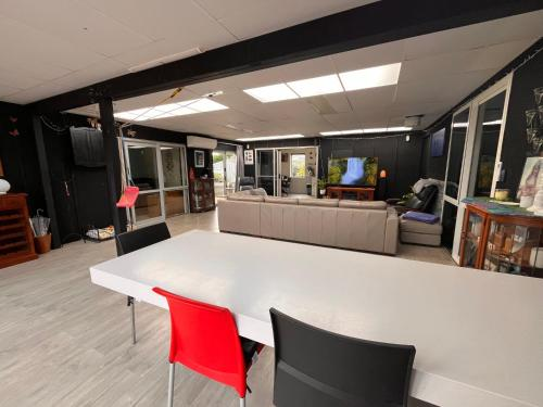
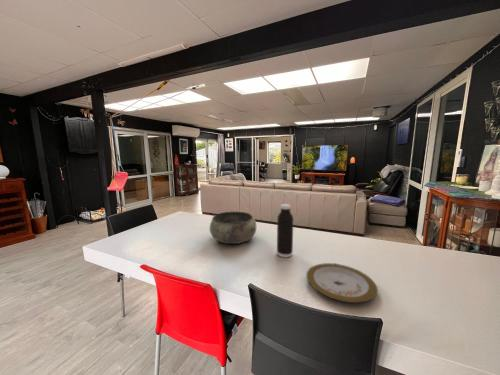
+ plate (339, 282)
+ water bottle (285, 229)
+ bowl (233, 227)
